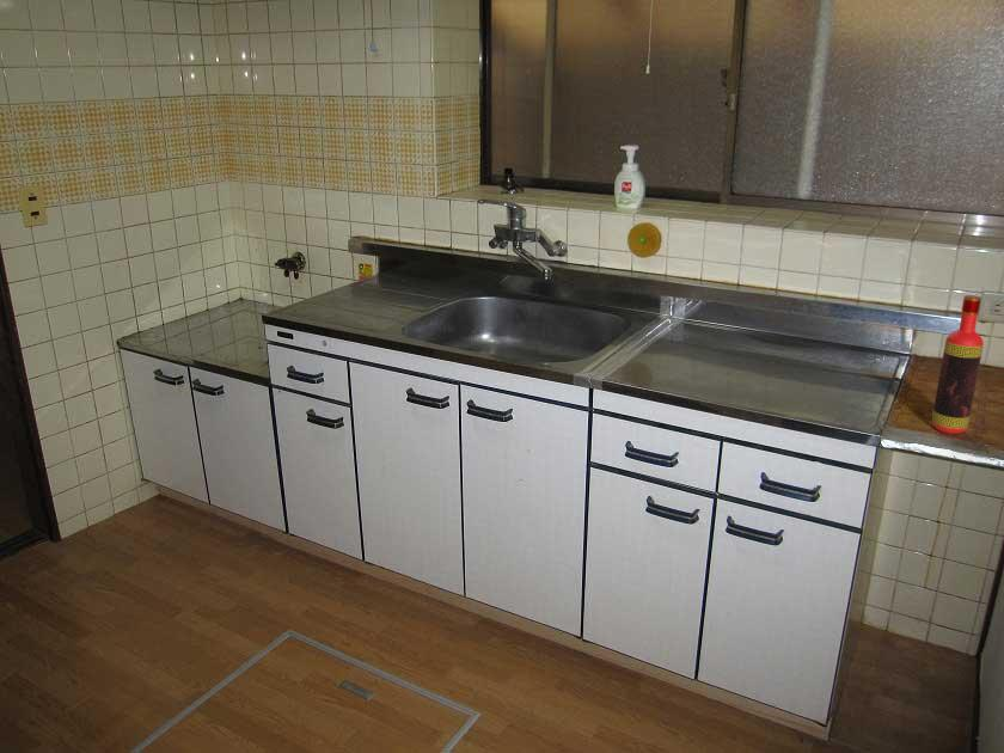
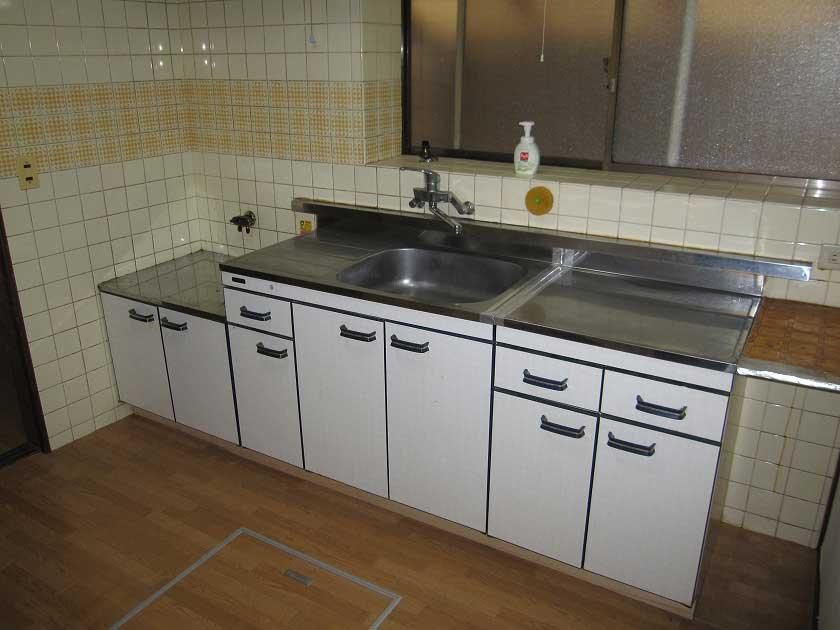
- bottle (960, 365)
